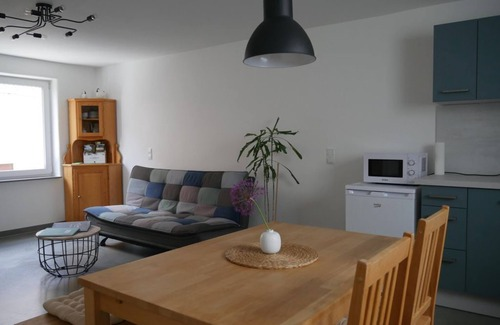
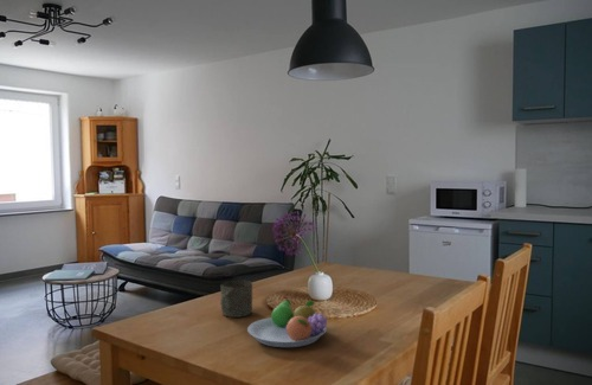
+ fruit bowl (288, 319)
+ mug (233, 299)
